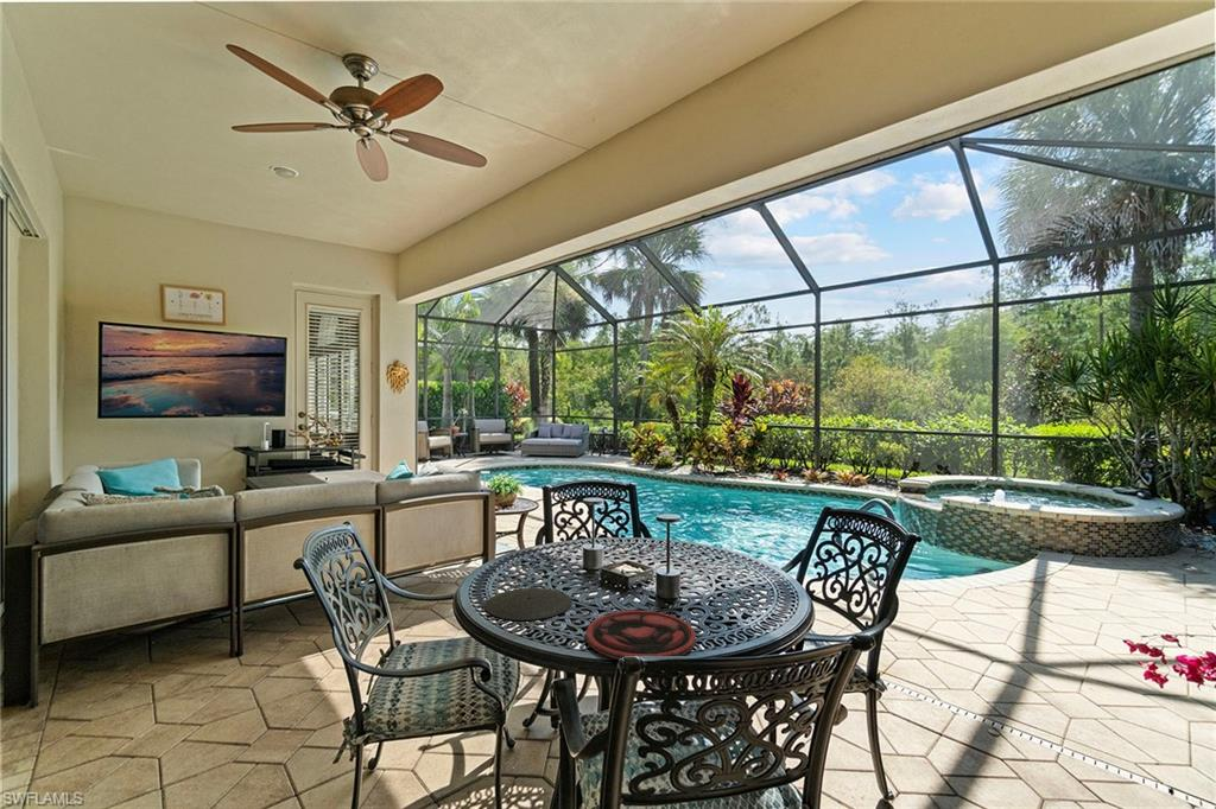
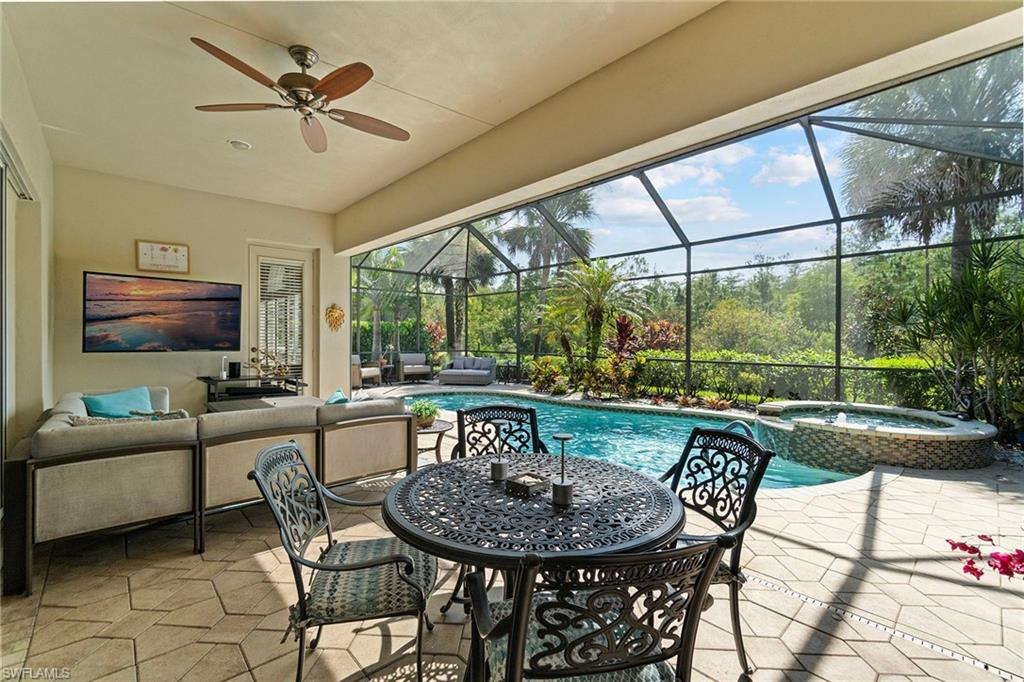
- plate (528, 600)
- plate (640, 632)
